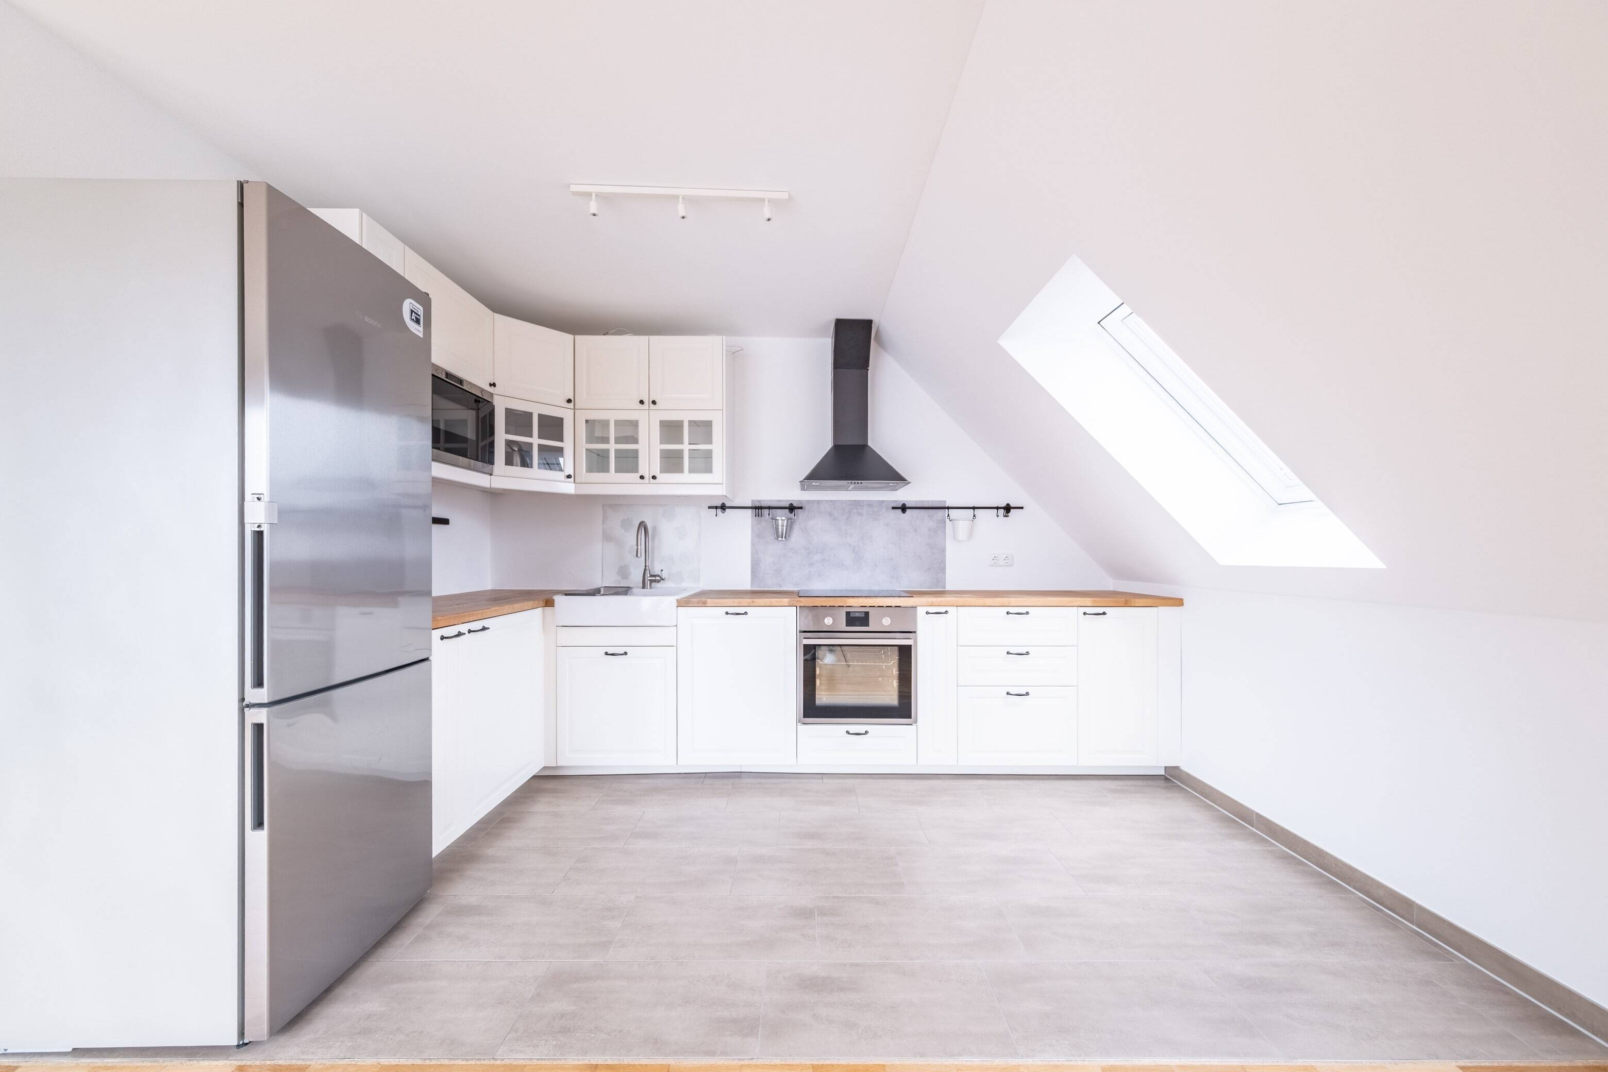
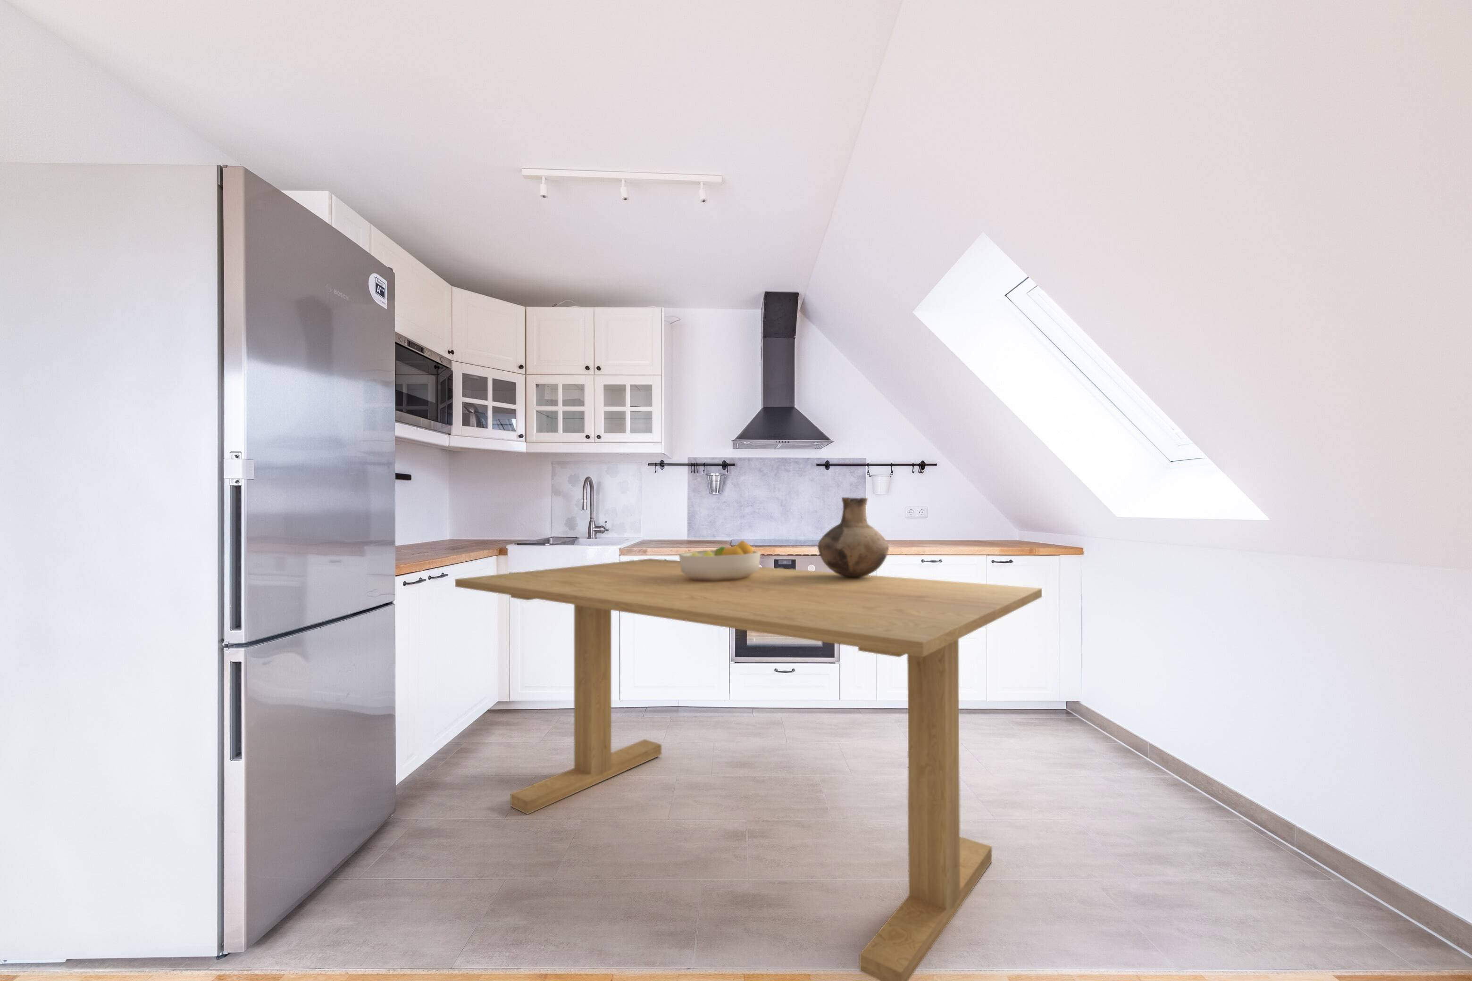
+ dining table (743, 630)
+ fruit bowl (720, 558)
+ vase (852, 536)
